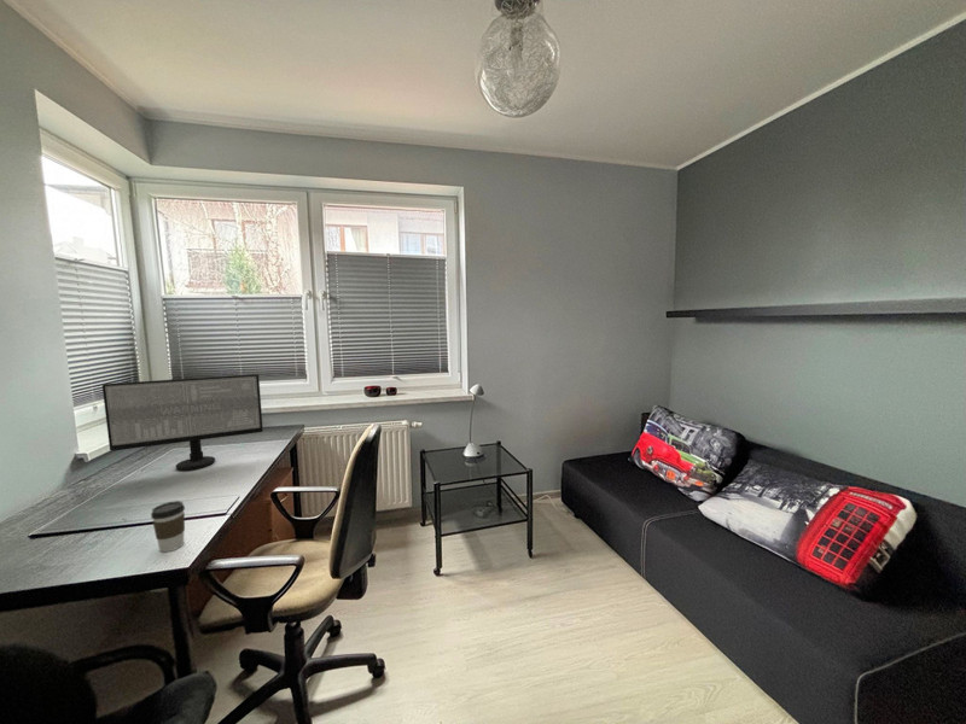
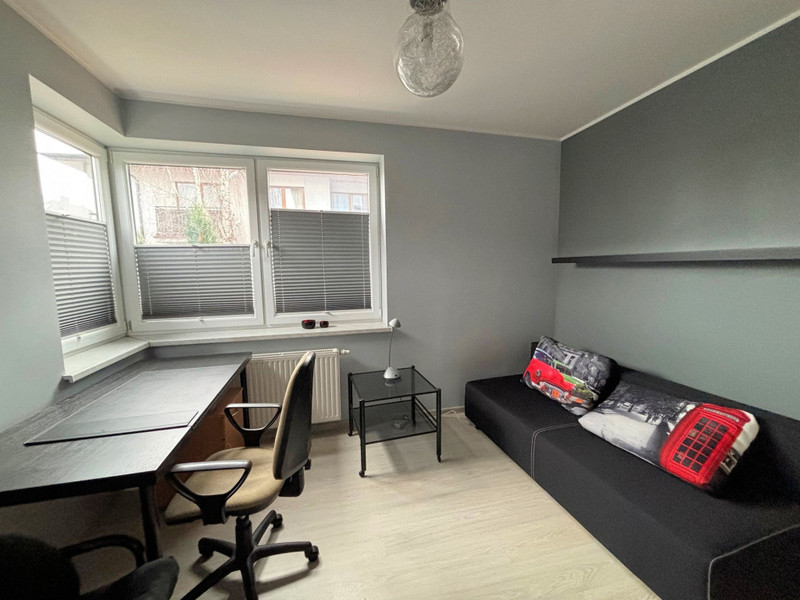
- computer monitor (192, 421)
- coffee cup (169, 526)
